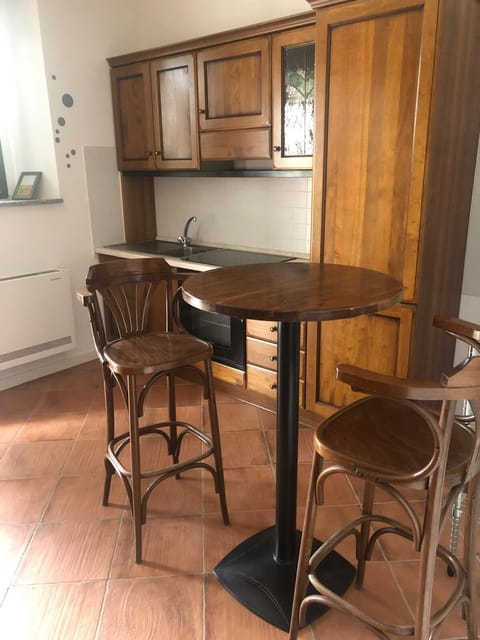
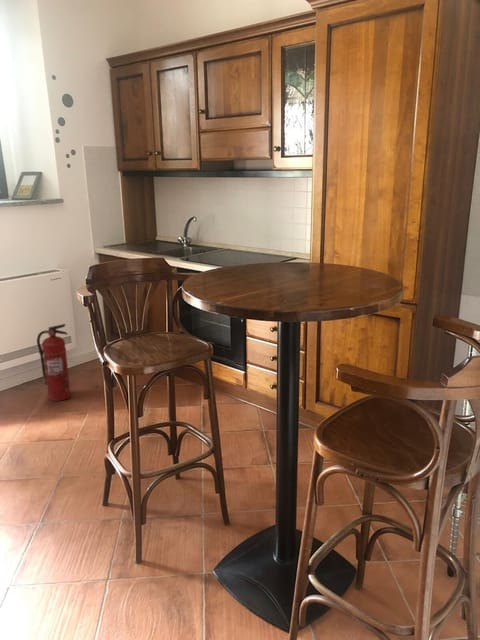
+ fire extinguisher (55, 361)
